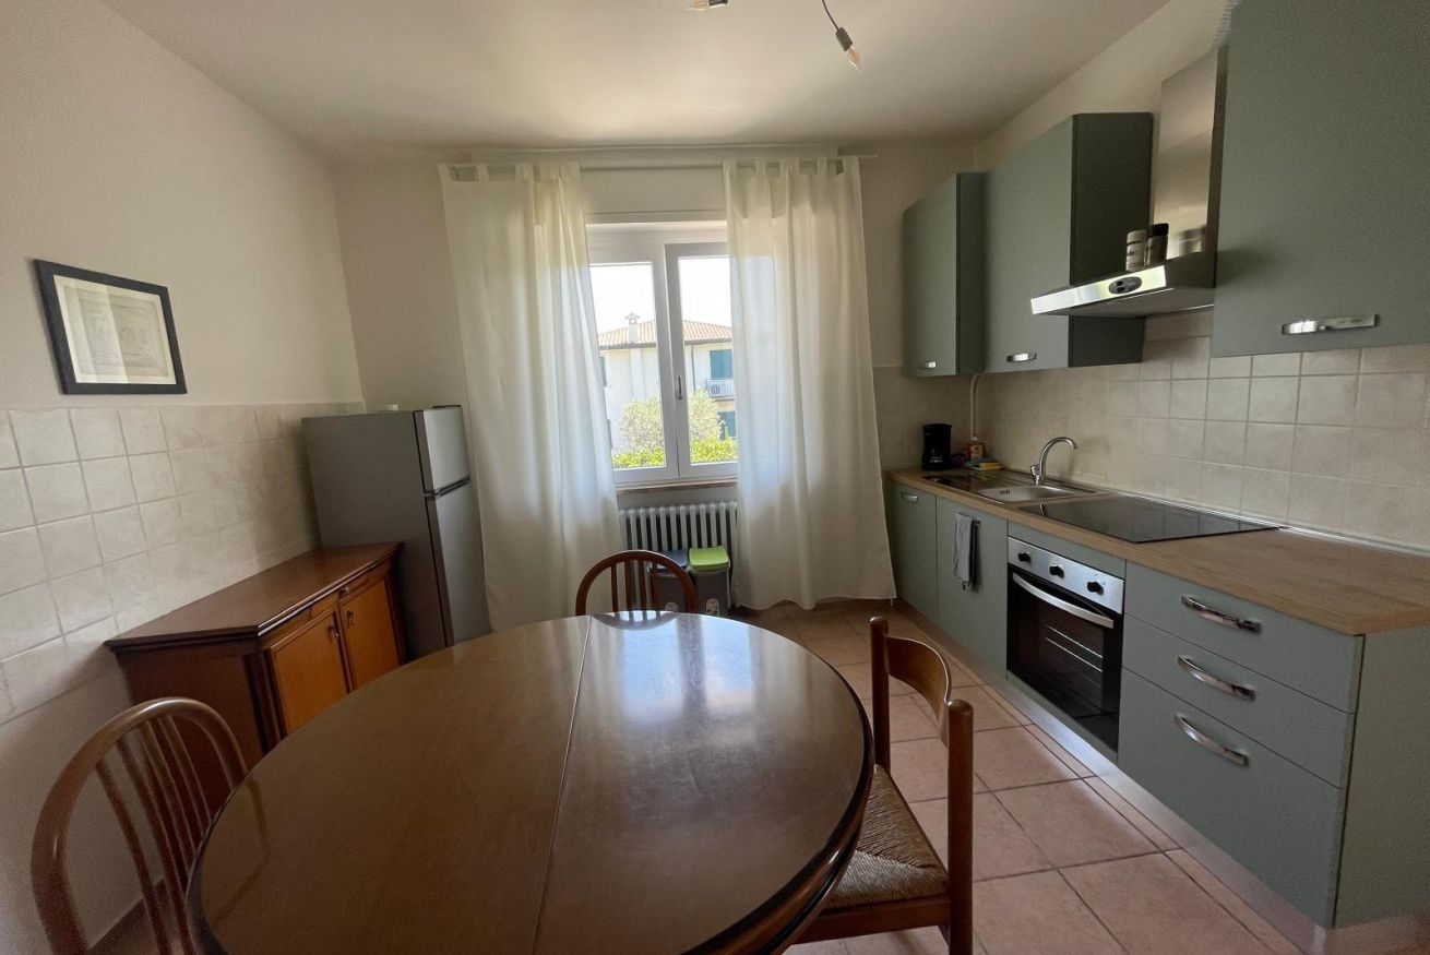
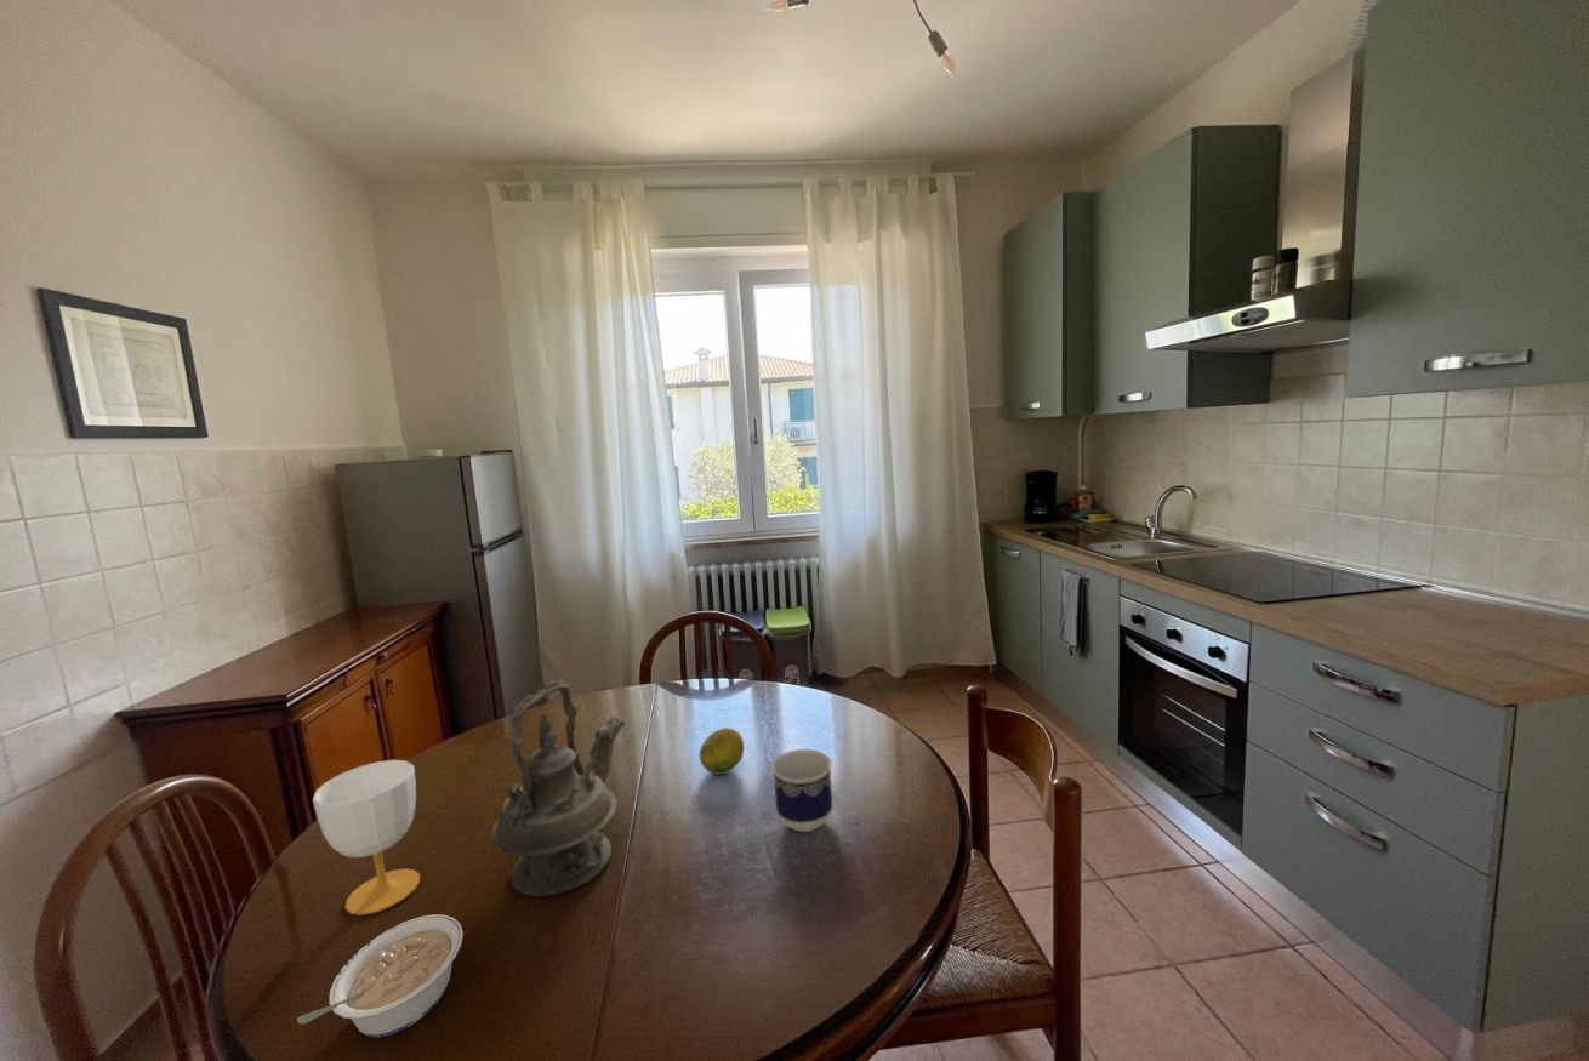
+ teapot (574, 760)
+ cup (374, 837)
+ fruit (722, 751)
+ cup (802, 787)
+ legume (399, 980)
